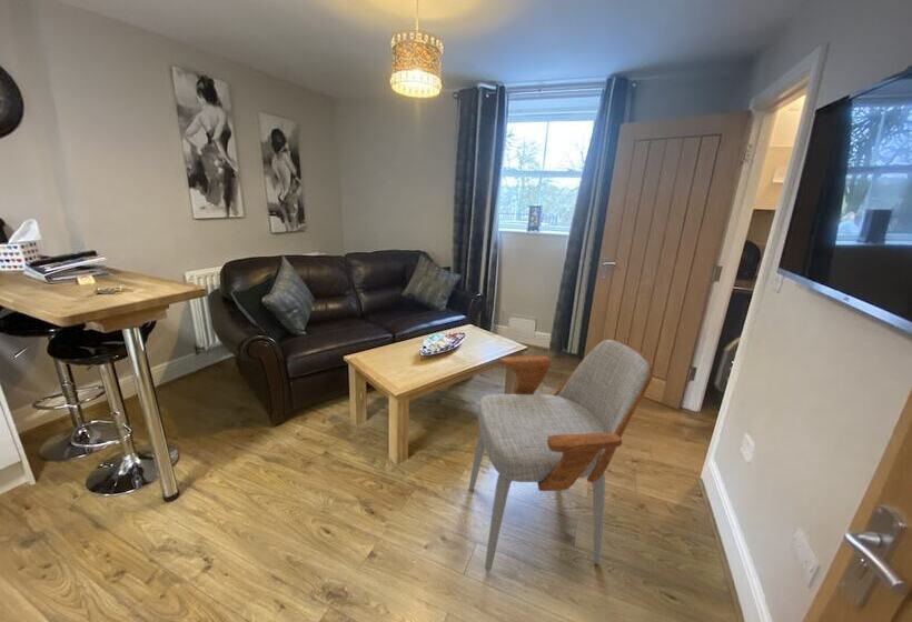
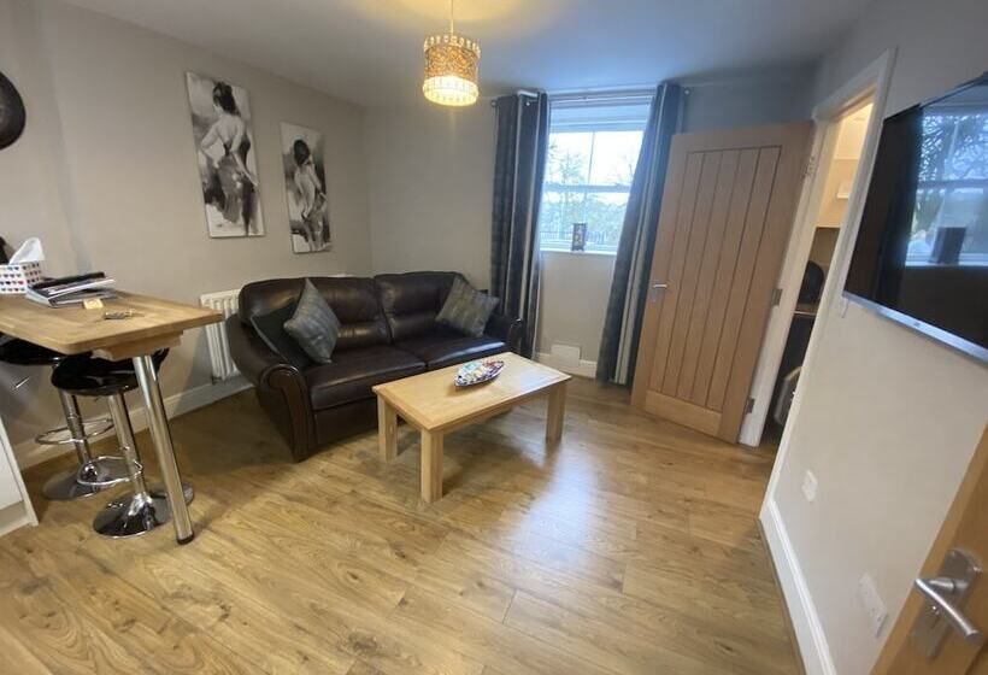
- armchair (552, 441)
